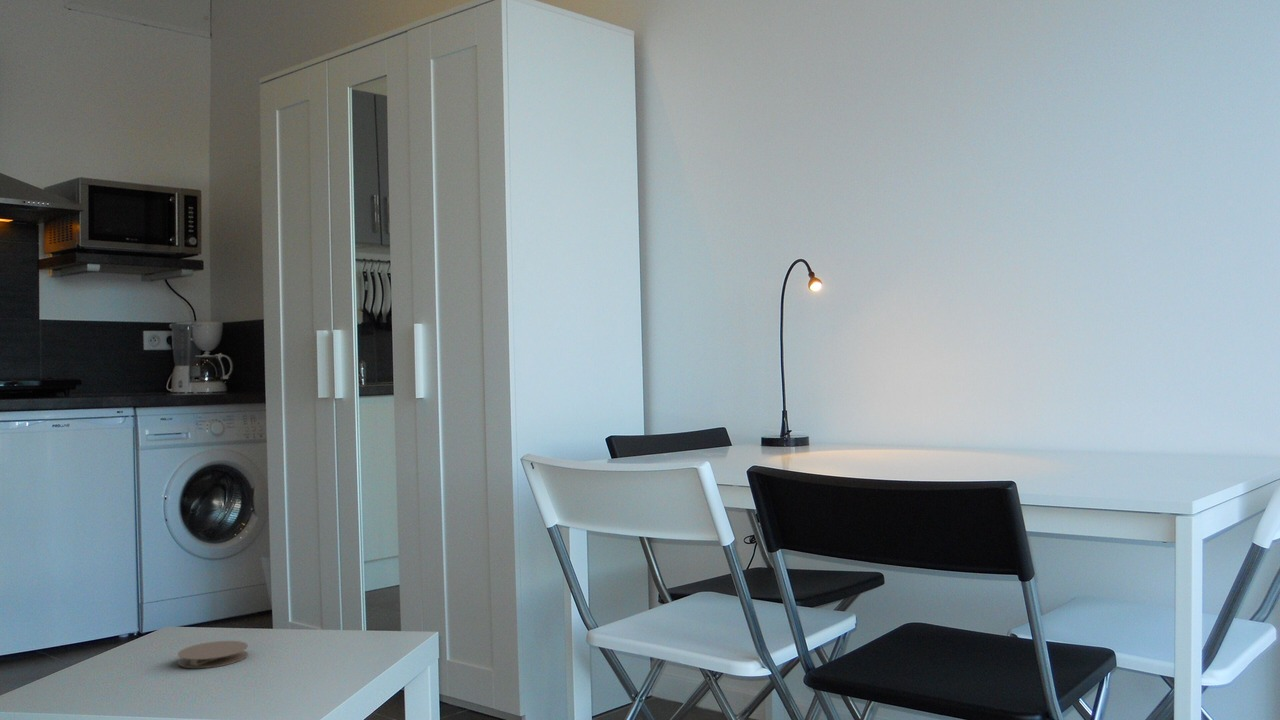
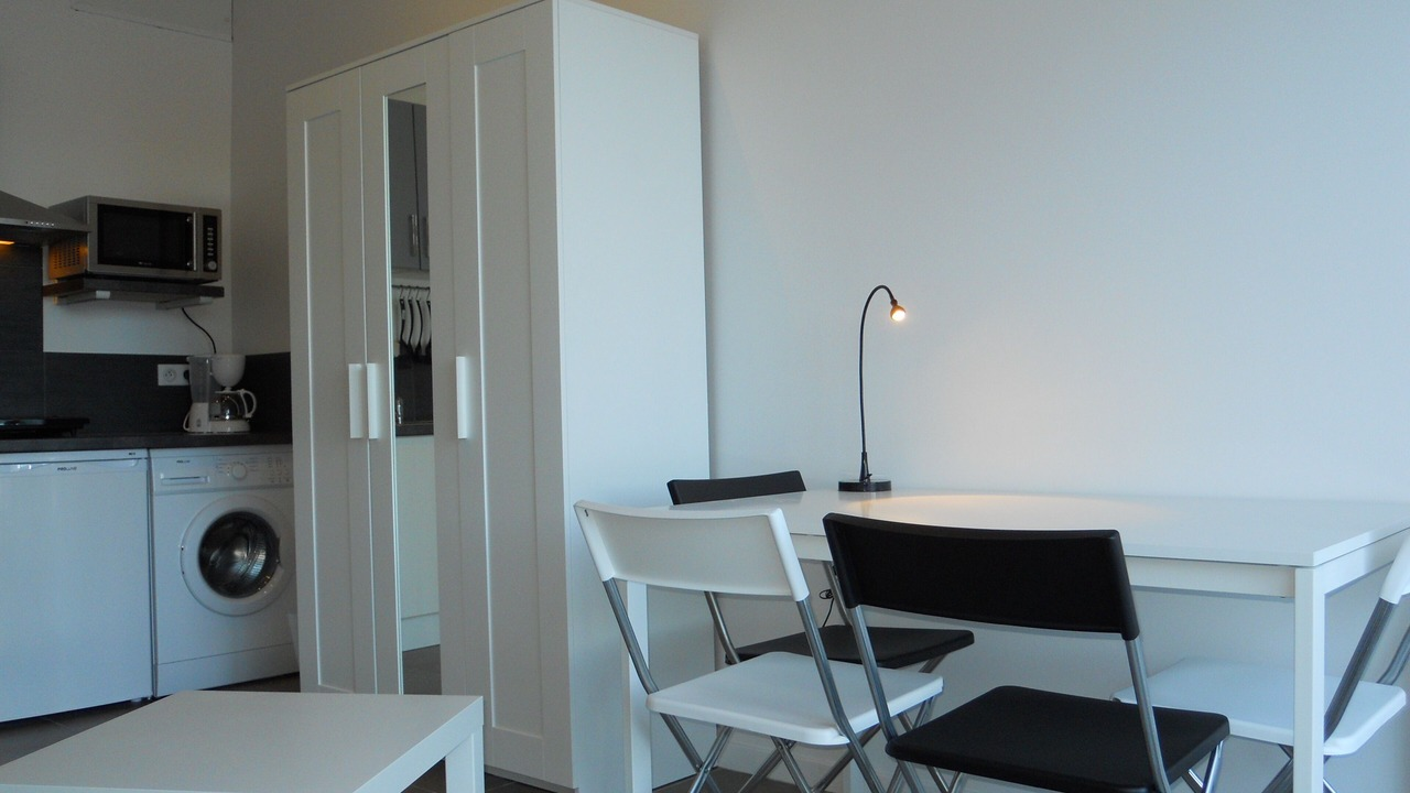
- coaster (213, 654)
